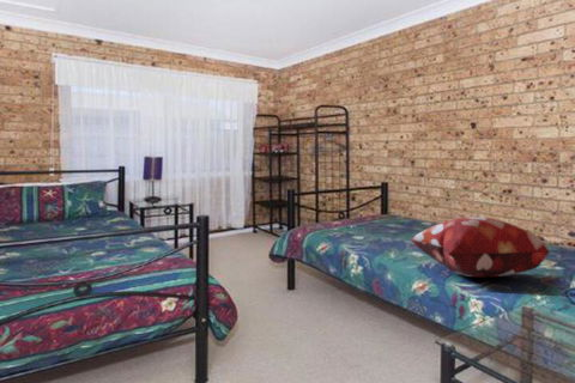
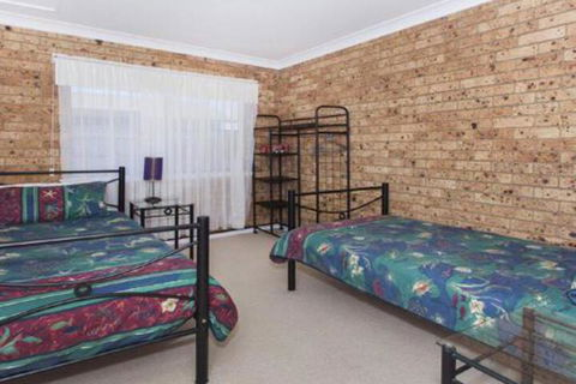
- decorative pillow (474, 245)
